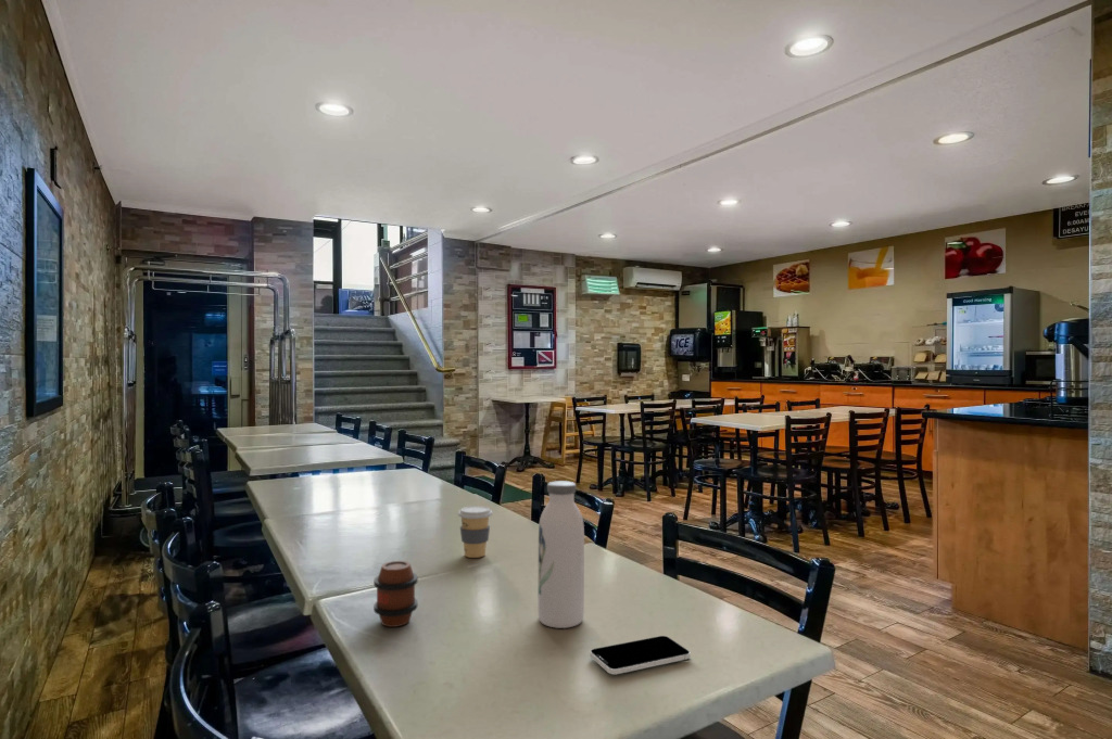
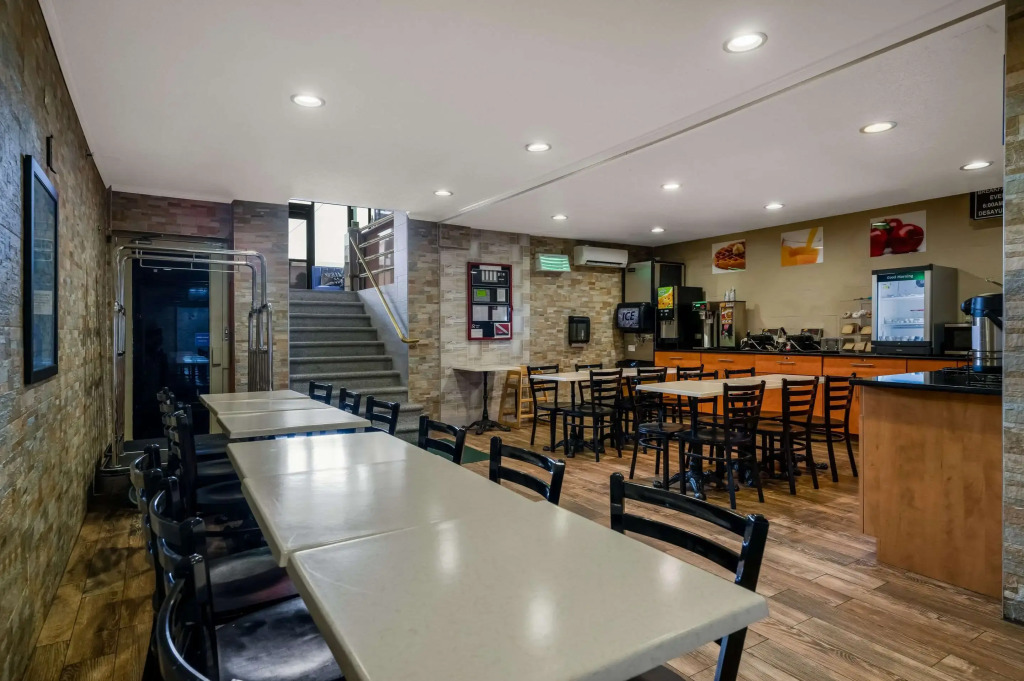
- coffee cup (475, 532)
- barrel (395, 593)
- smartphone (640, 653)
- water bottle (560, 550)
